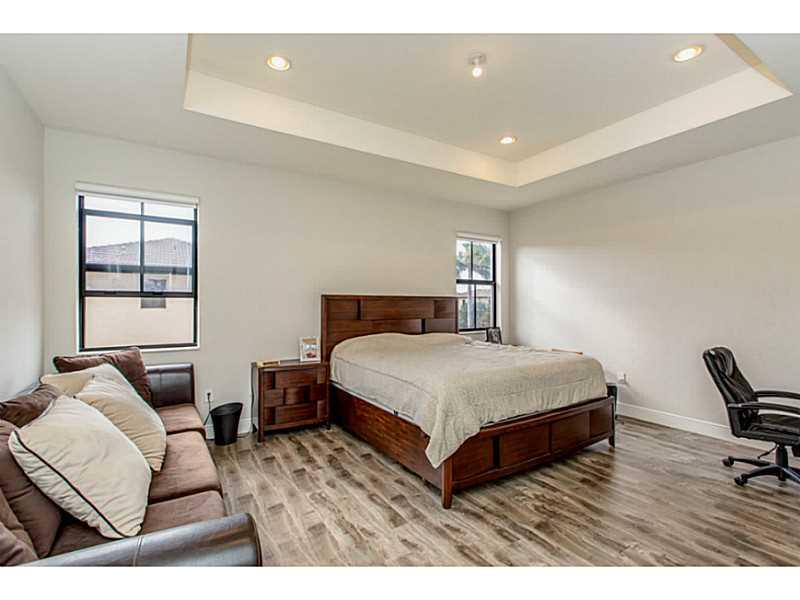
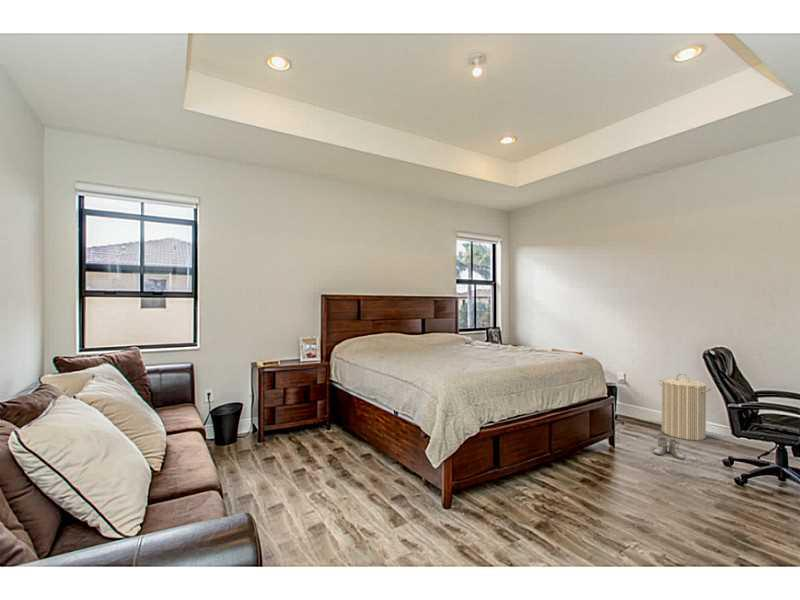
+ boots (667, 447)
+ laundry hamper (683, 403)
